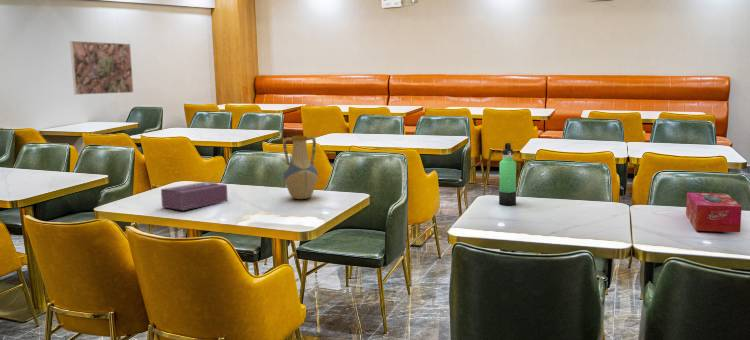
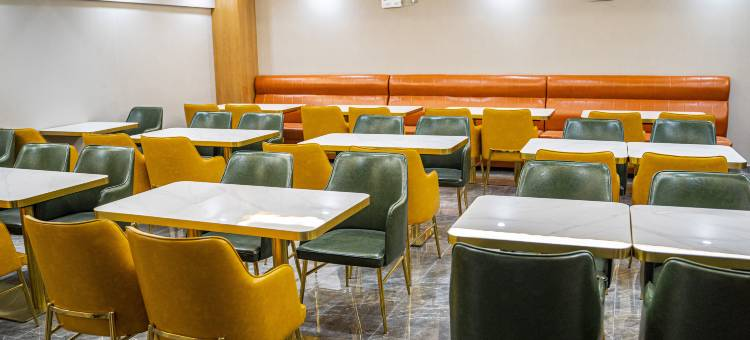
- vase (300, 167)
- thermos bottle (507, 173)
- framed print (103, 68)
- tissue box (712, 211)
- tissue box (194, 195)
